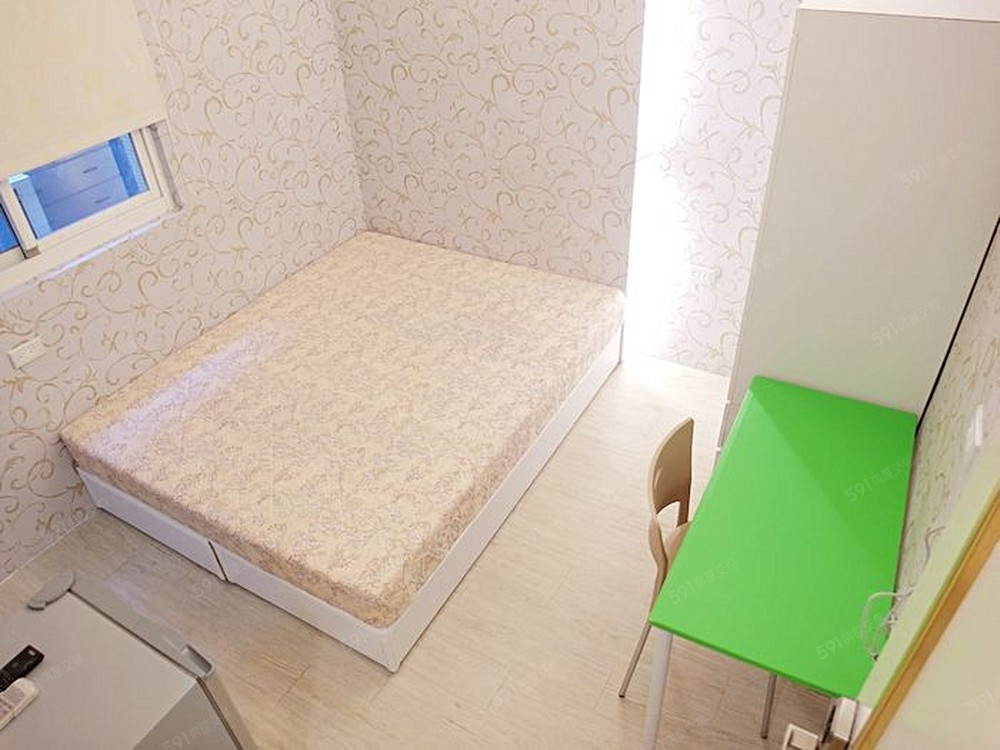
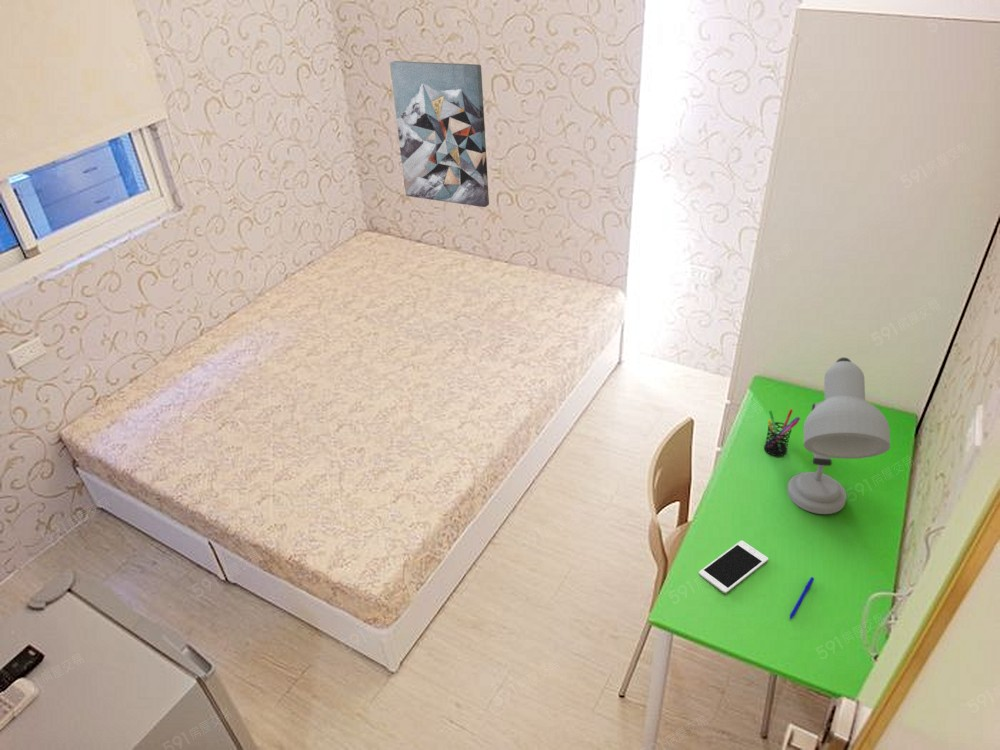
+ pen (801, 598)
+ desk lamp (833, 442)
+ wall art (440, 135)
+ pen holder (777, 429)
+ cell phone (733, 566)
